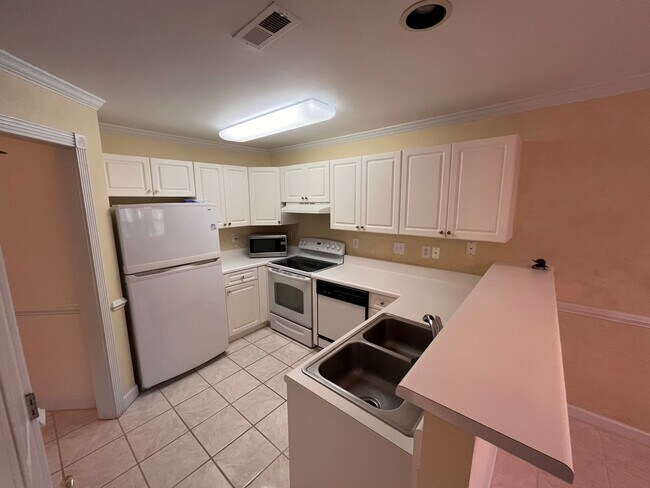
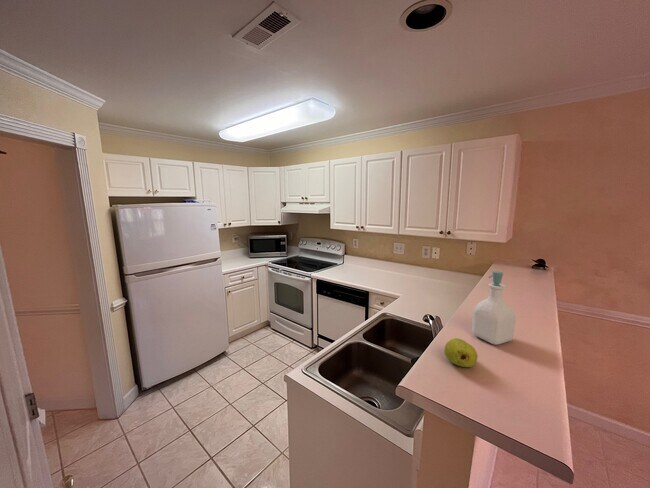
+ soap bottle (494, 305)
+ fruit (462, 350)
